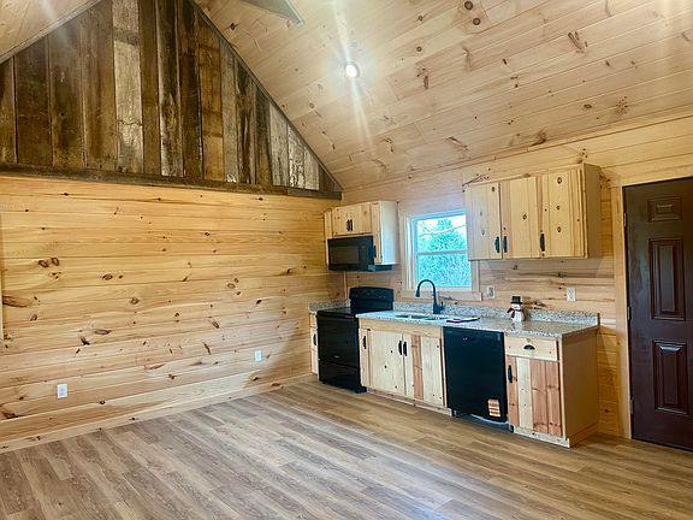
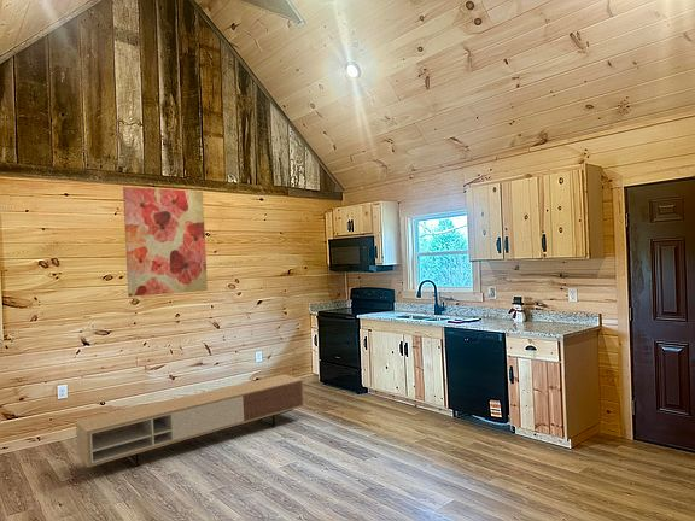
+ wall art (167, 241)
+ media console (203, 418)
